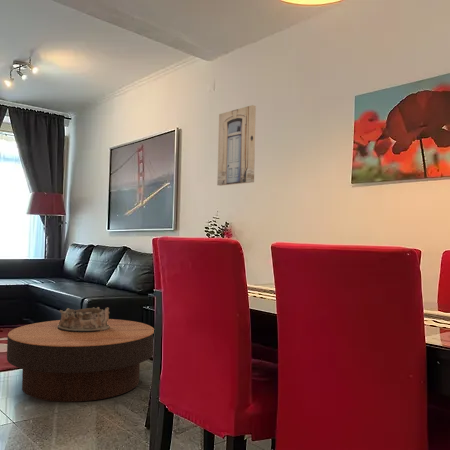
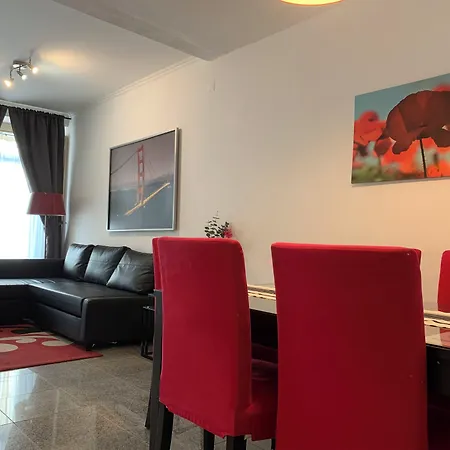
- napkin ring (83, 317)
- coffee table (83, 356)
- wall art (235, 146)
